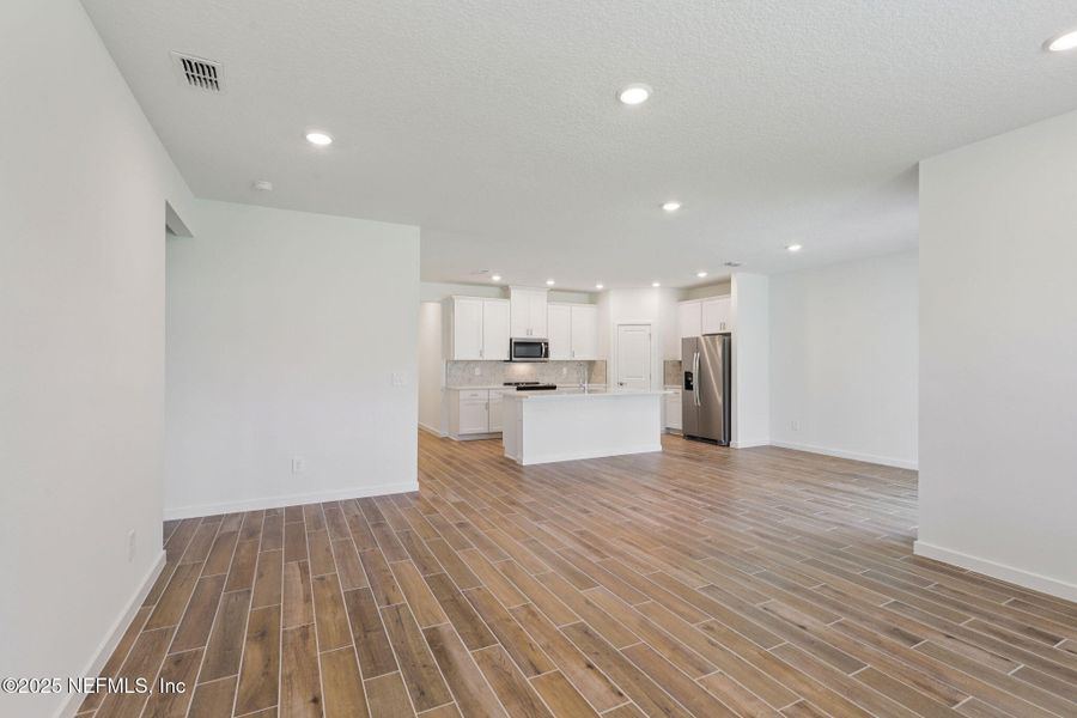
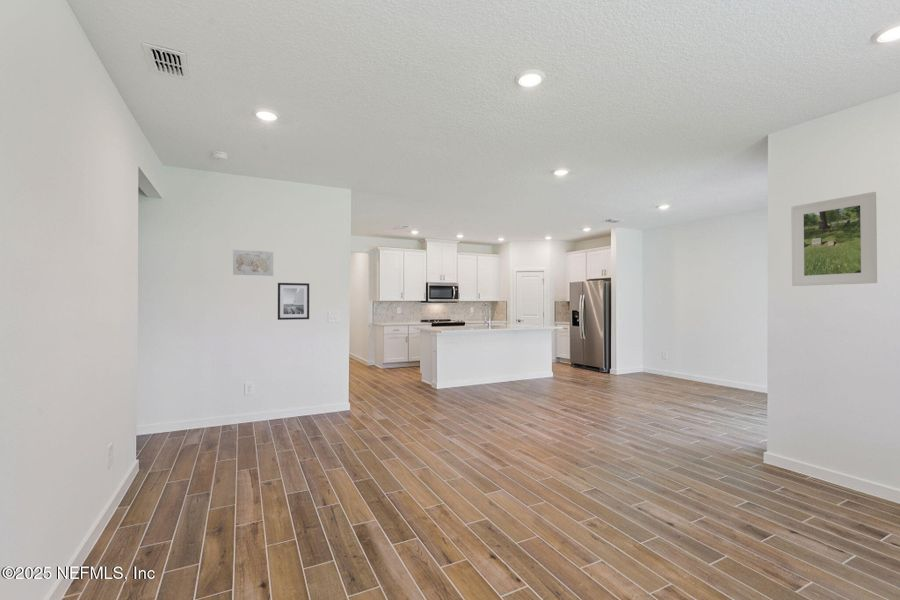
+ wall art (253, 263)
+ wall art (293, 301)
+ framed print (831, 242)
